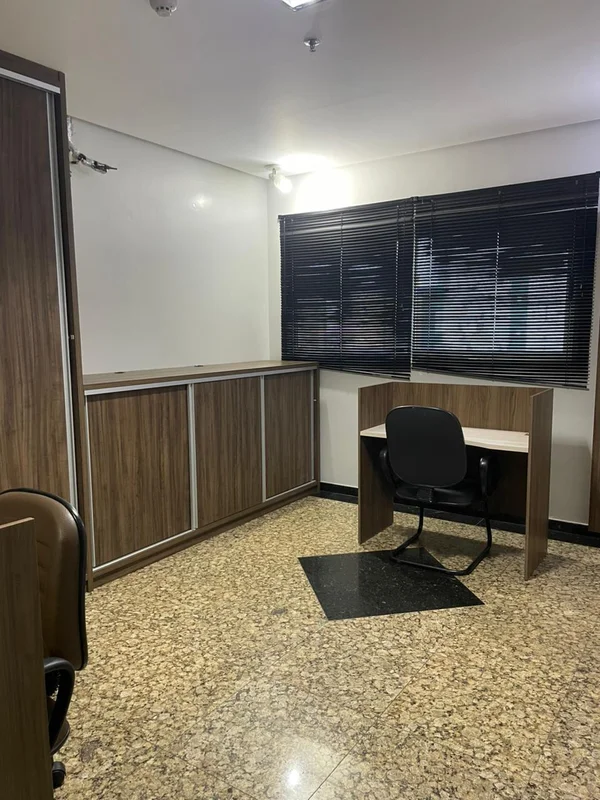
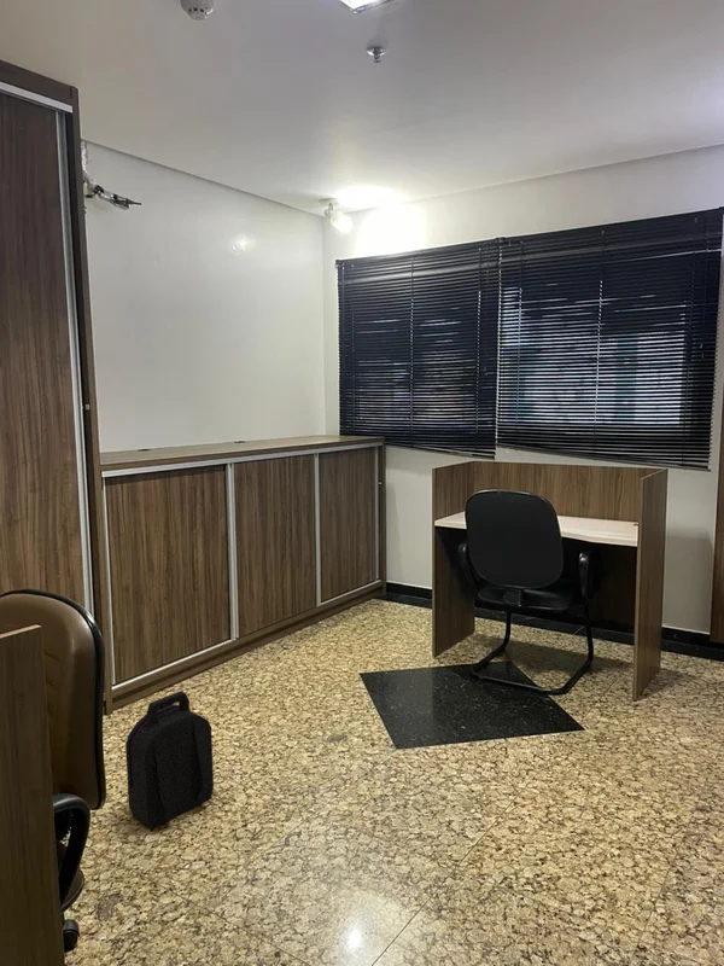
+ backpack (171, 753)
